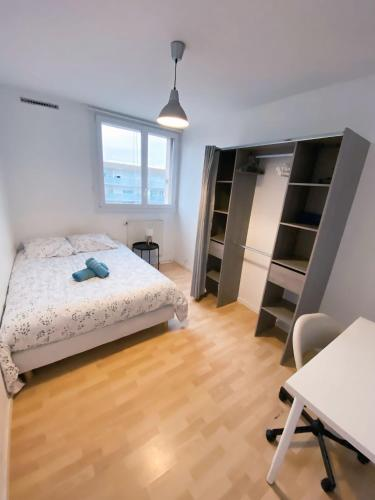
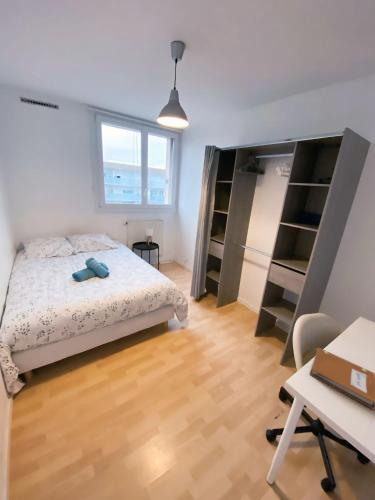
+ notebook (343, 373)
